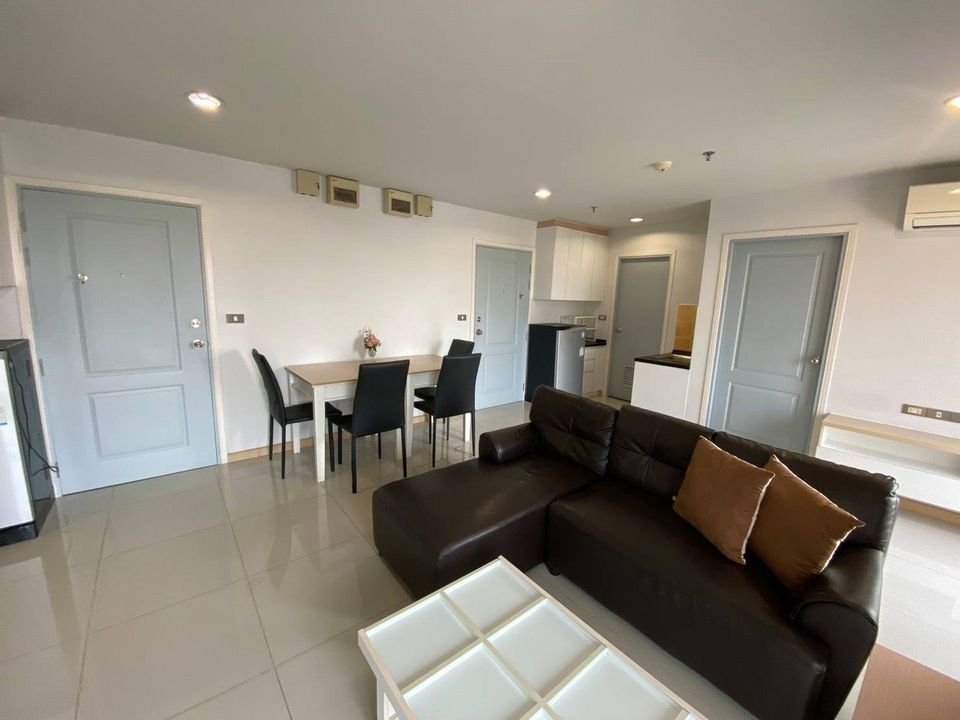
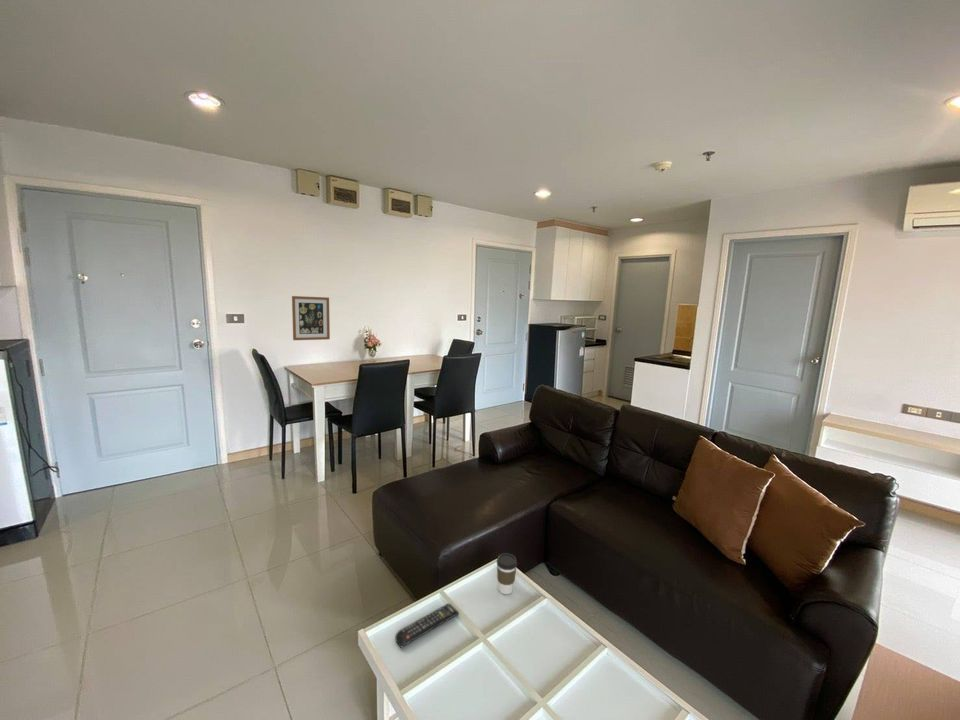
+ coffee cup (506, 574)
+ wall art (311, 318)
+ remote control (428, 623)
